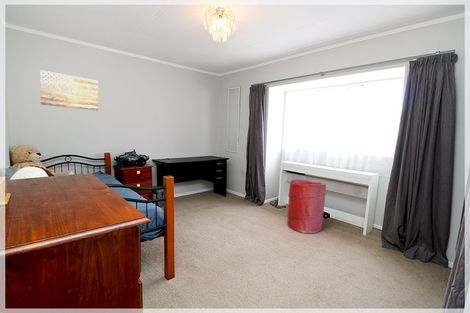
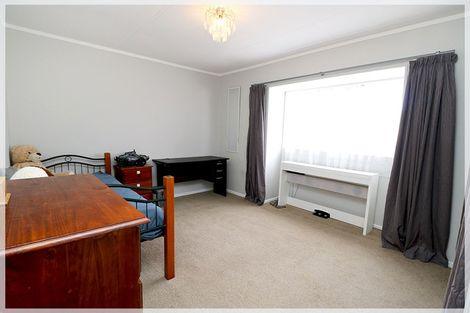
- wall art (71, 91)
- laundry hamper (306, 203)
